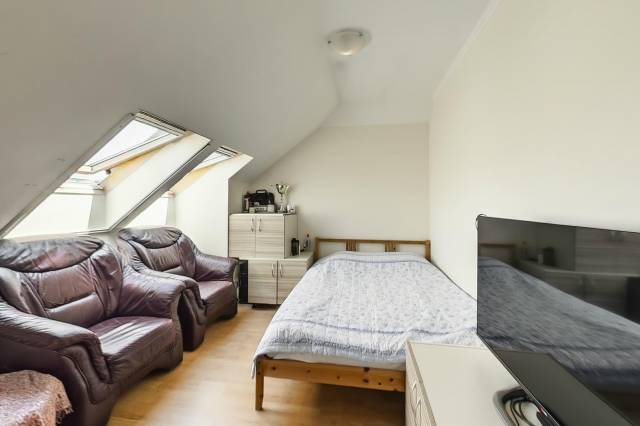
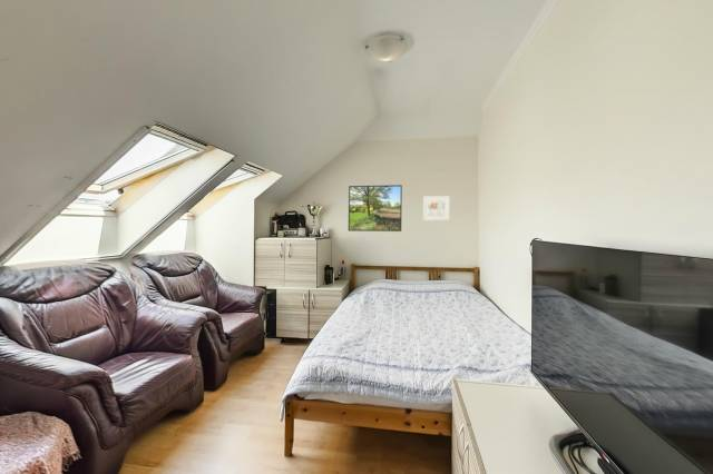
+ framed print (374, 208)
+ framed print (436, 208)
